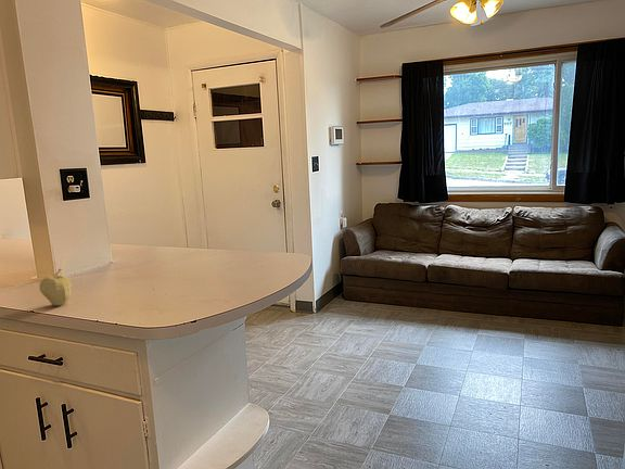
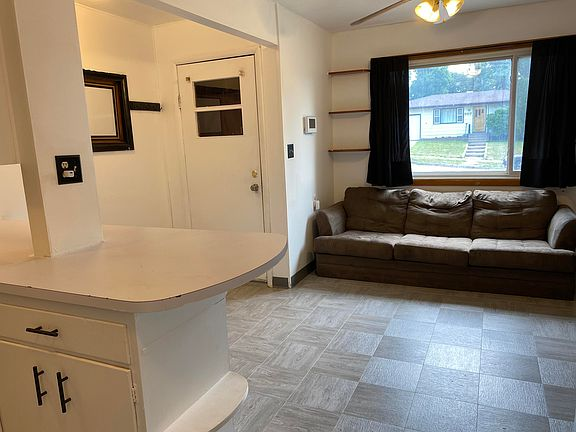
- fruit (55, 287)
